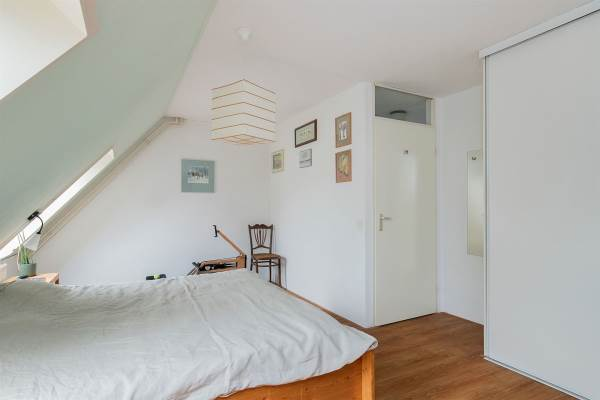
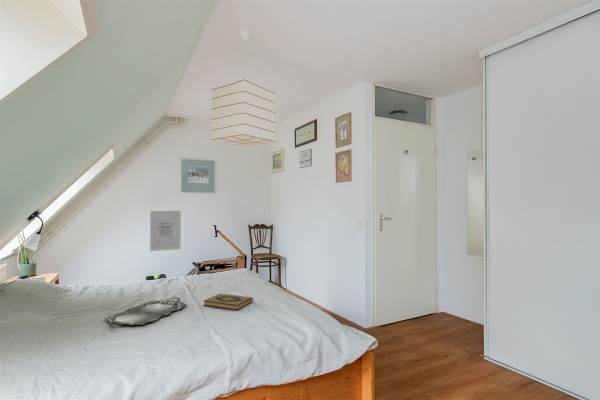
+ hardback book (228, 301)
+ wall art (165, 230)
+ serving tray (148, 311)
